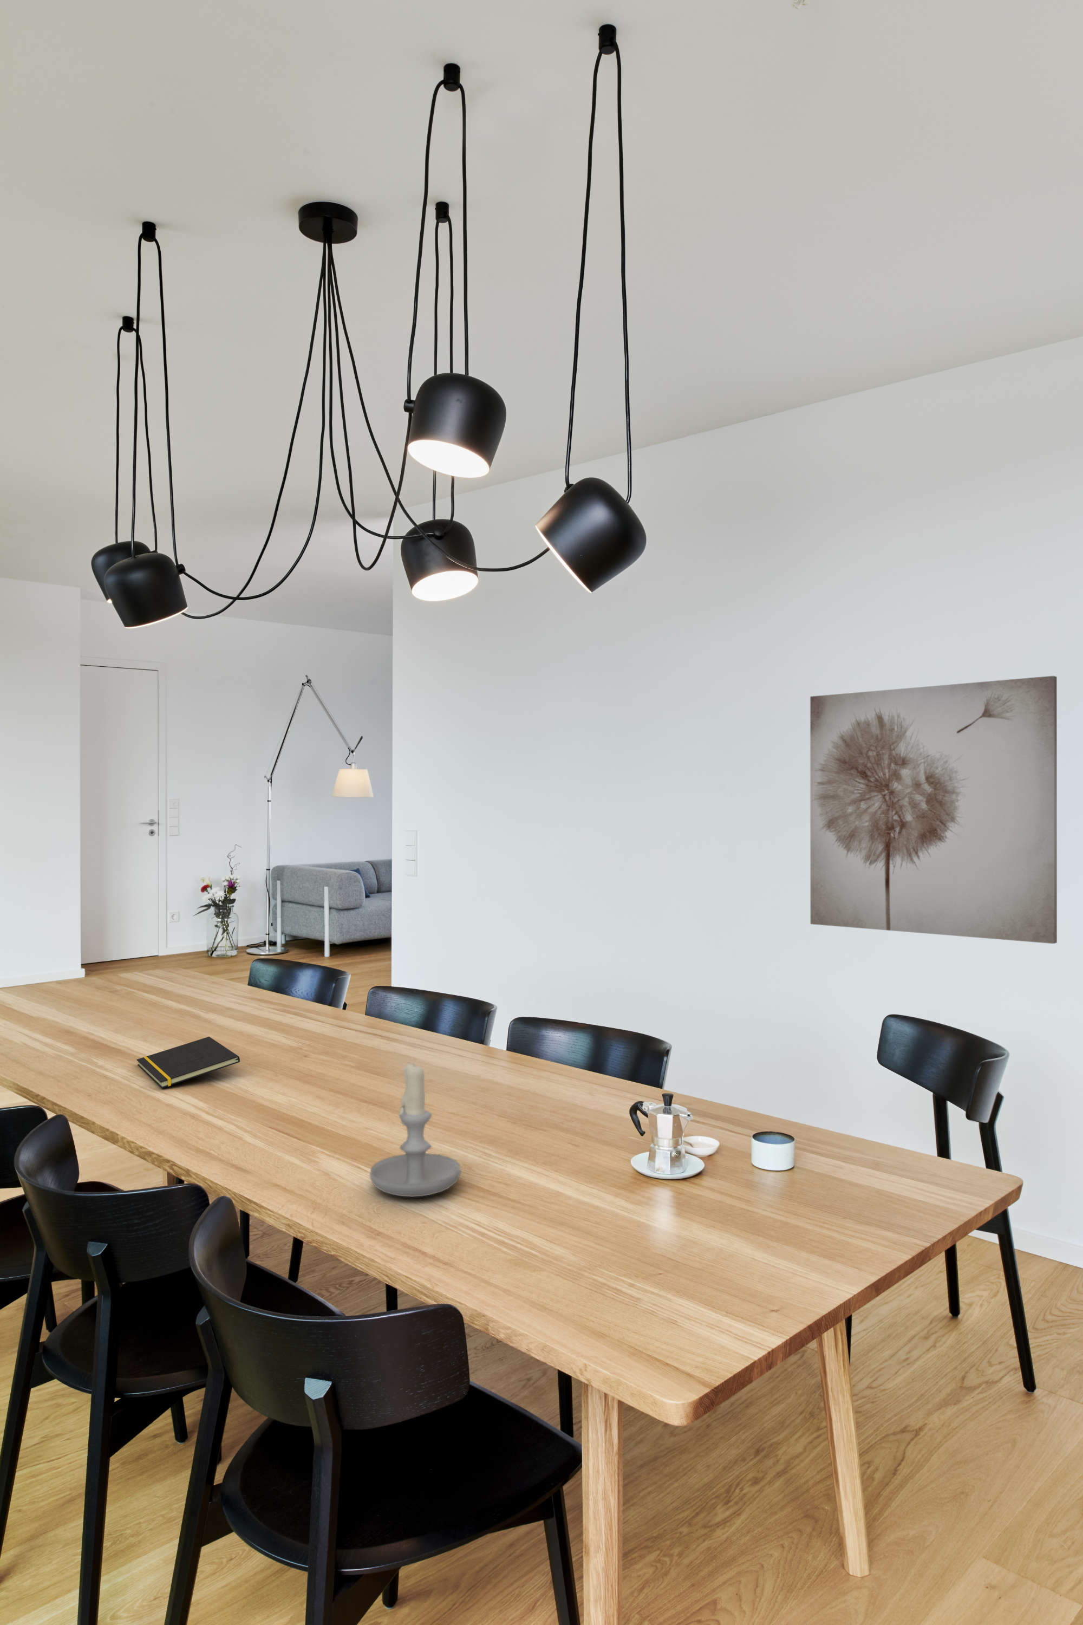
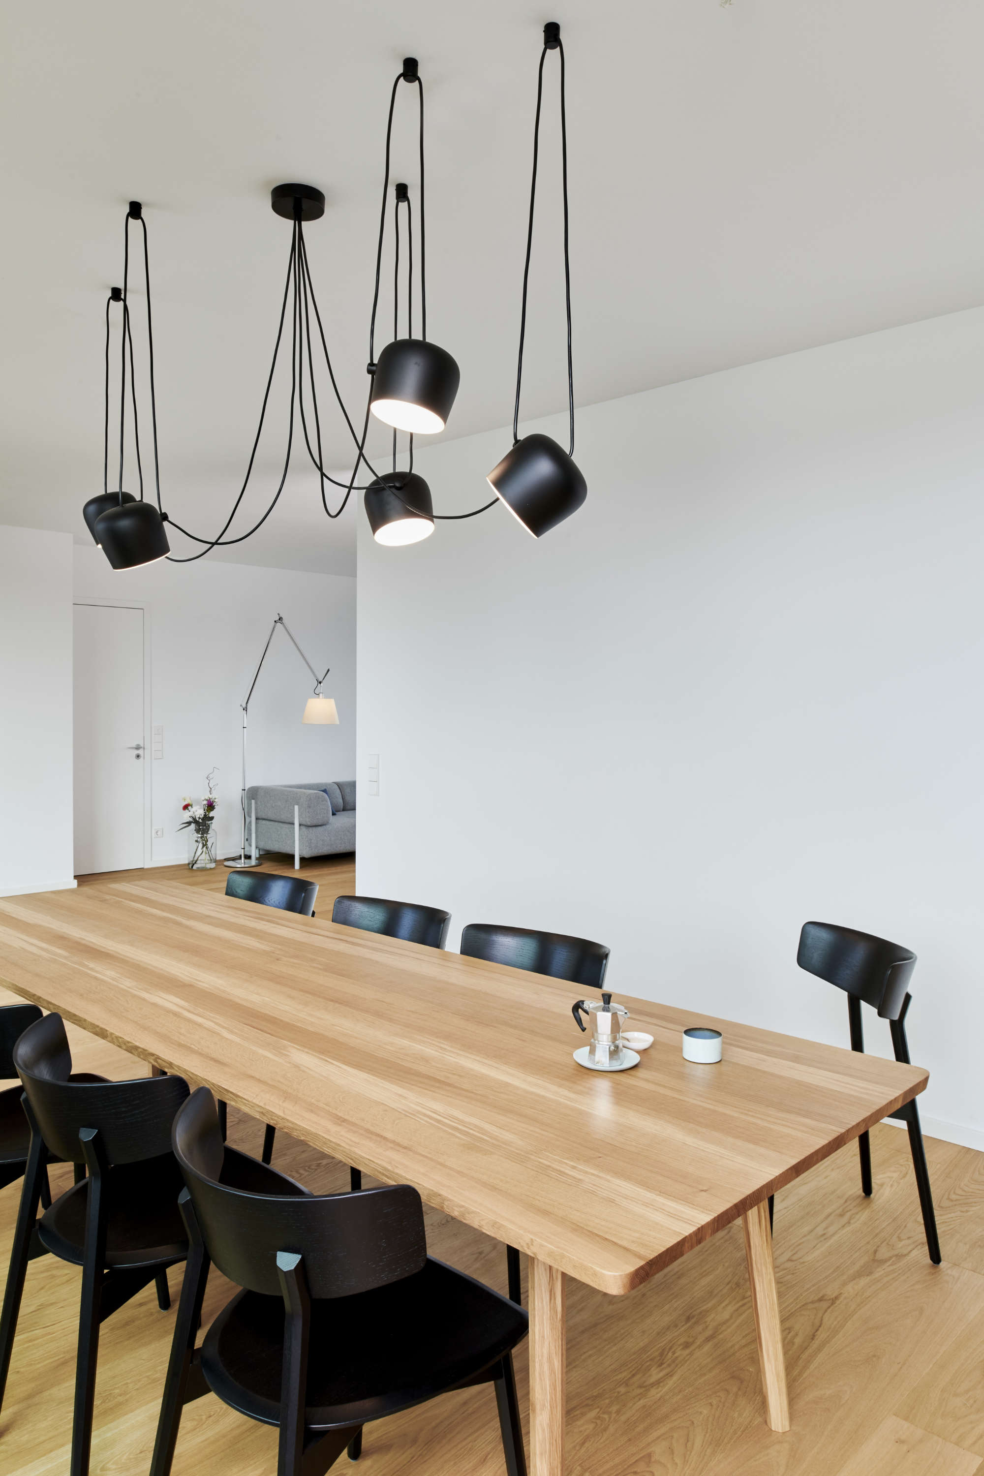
- notepad (187, 1060)
- candle (416, 1123)
- wall art (923, 810)
